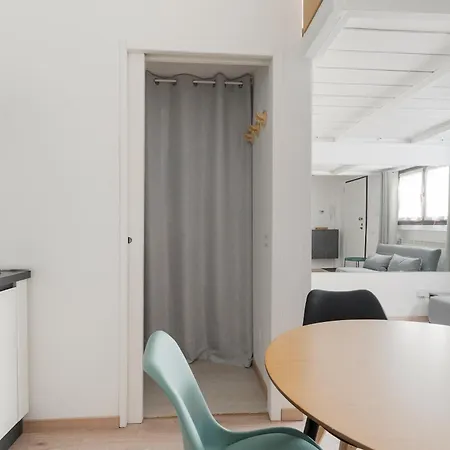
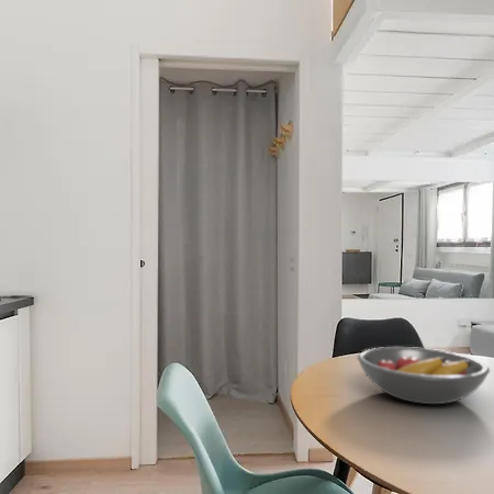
+ fruit bowl (419, 373)
